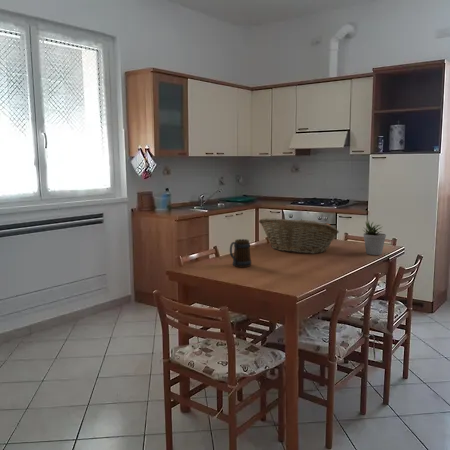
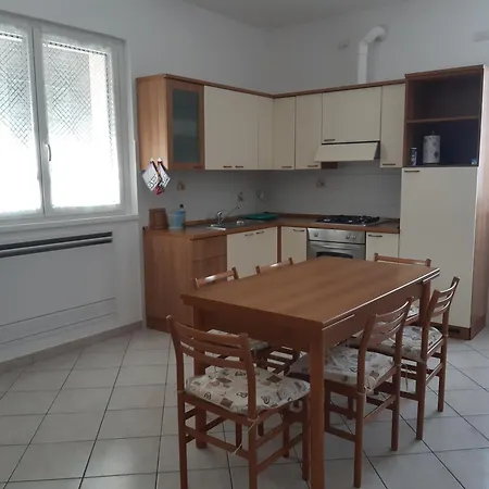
- mug (239, 253)
- potted plant (374, 236)
- fruit basket (297, 232)
